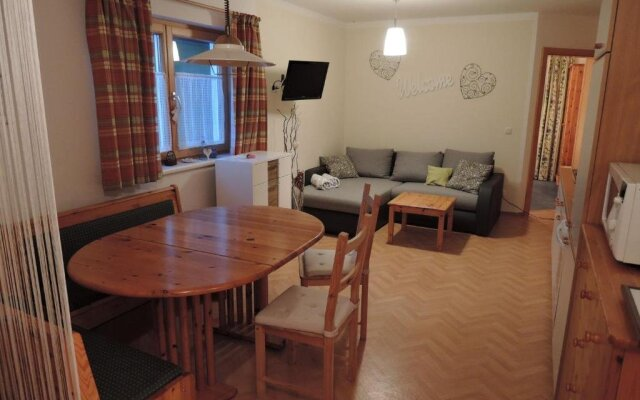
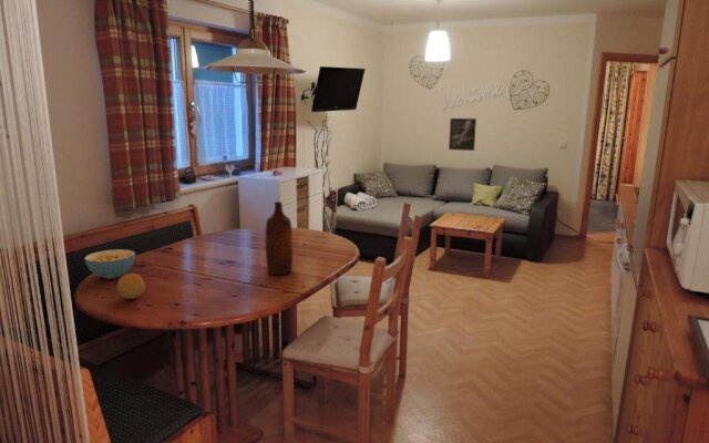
+ fruit (131, 286)
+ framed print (462, 134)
+ cereal bowl (111, 266)
+ bottle (278, 237)
